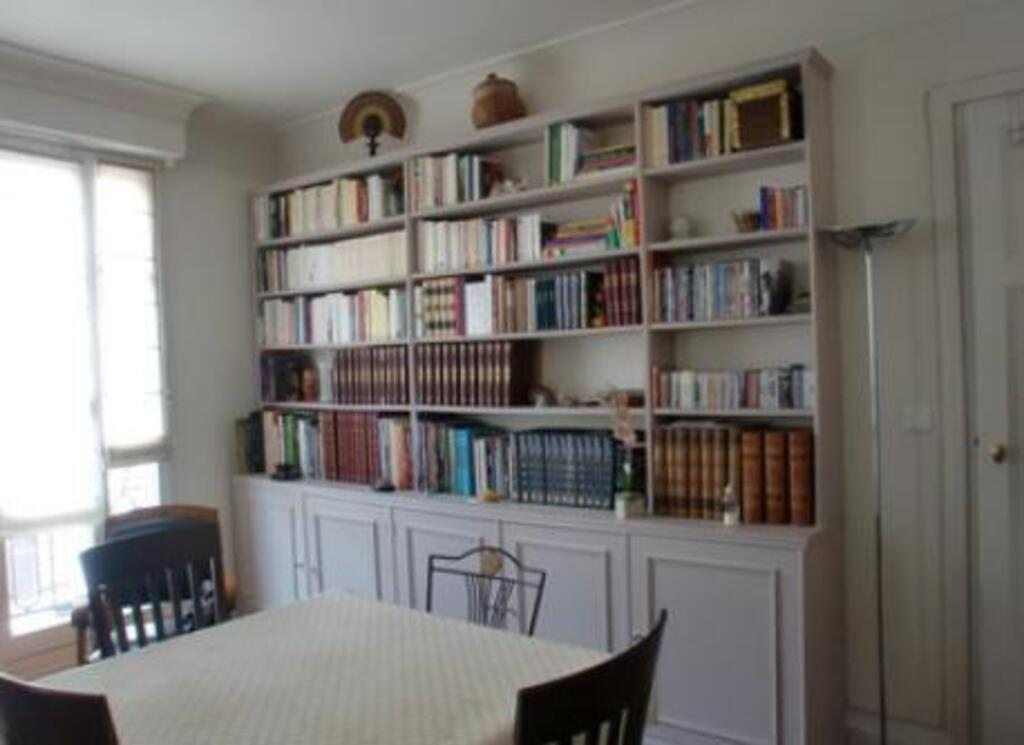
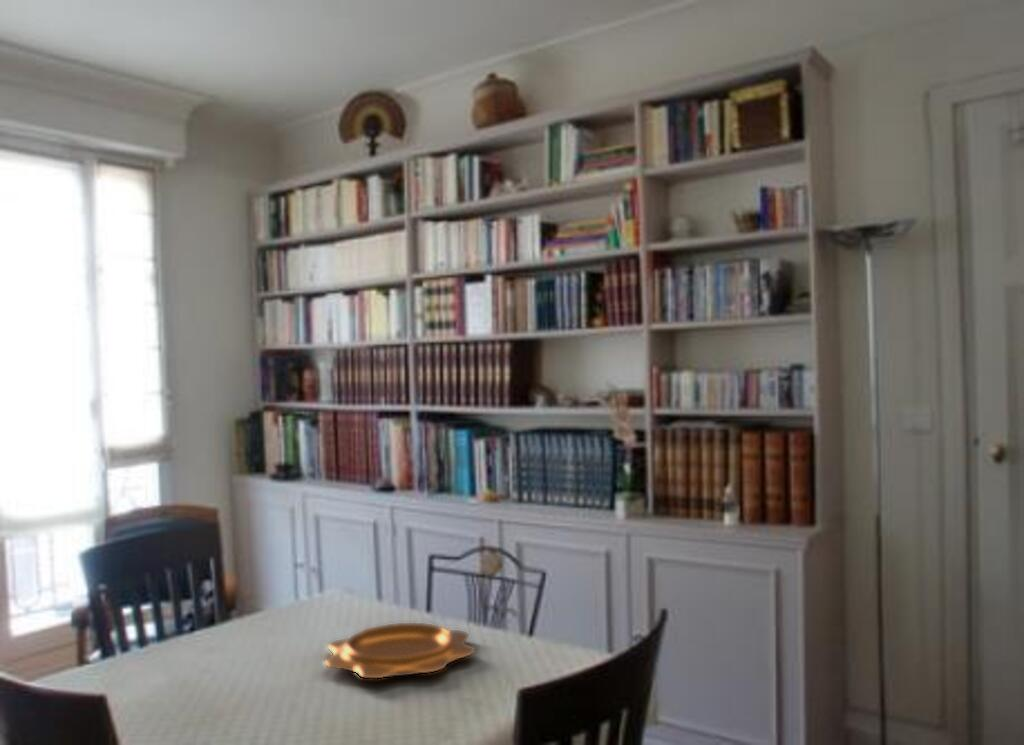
+ decorative bowl (399, 647)
